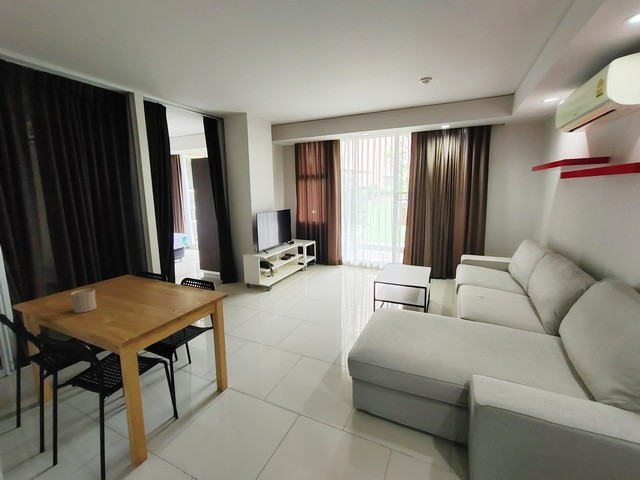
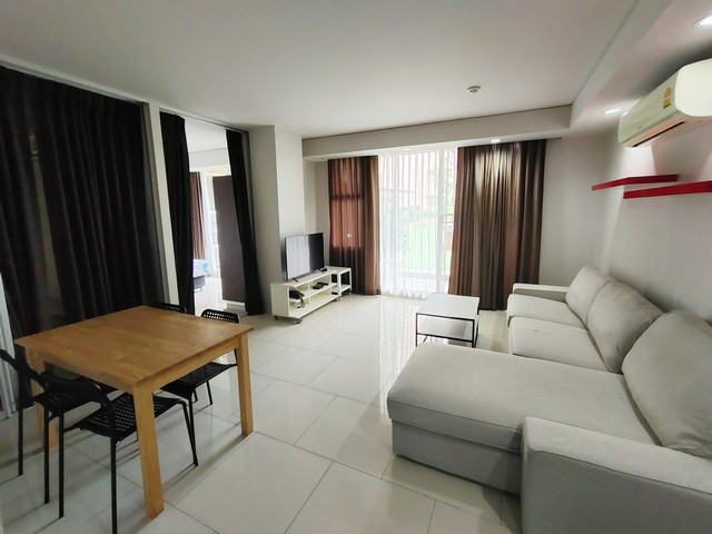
- cup (84, 300)
